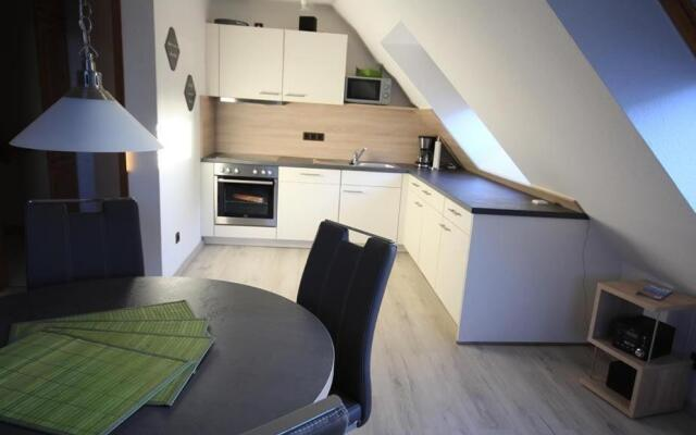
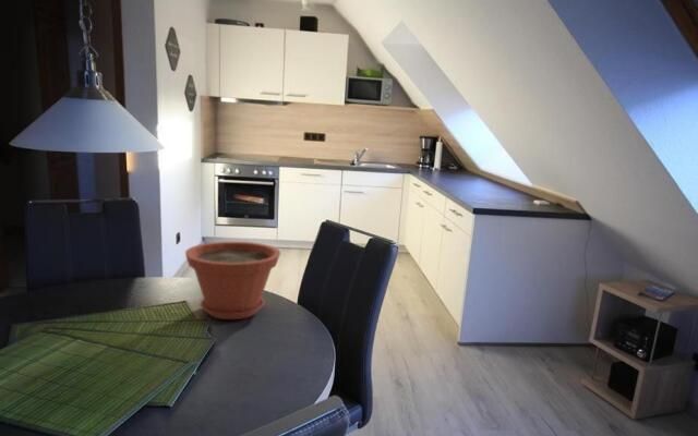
+ plant pot (232, 281)
